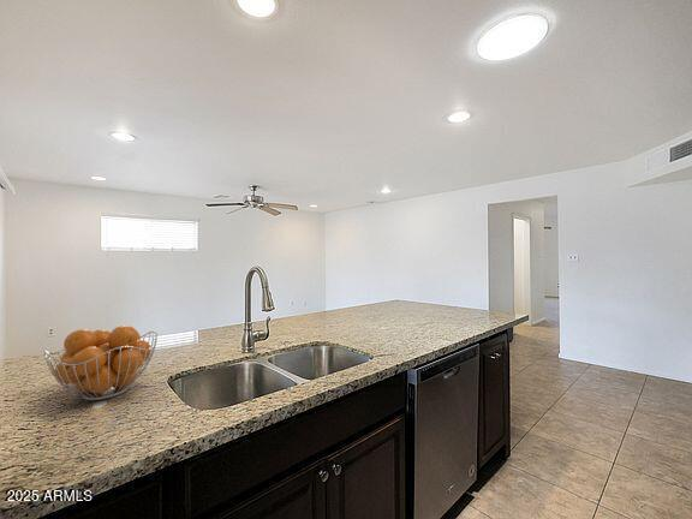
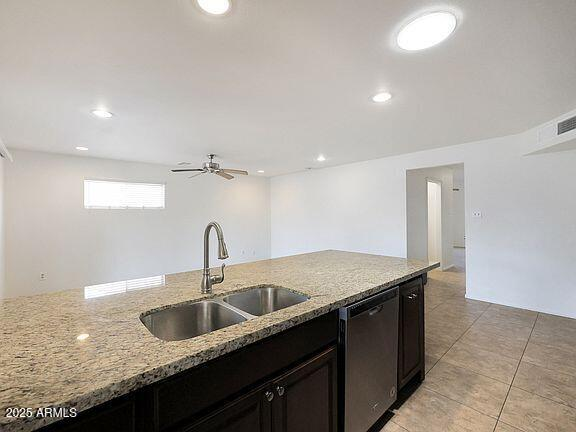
- fruit basket (106, 359)
